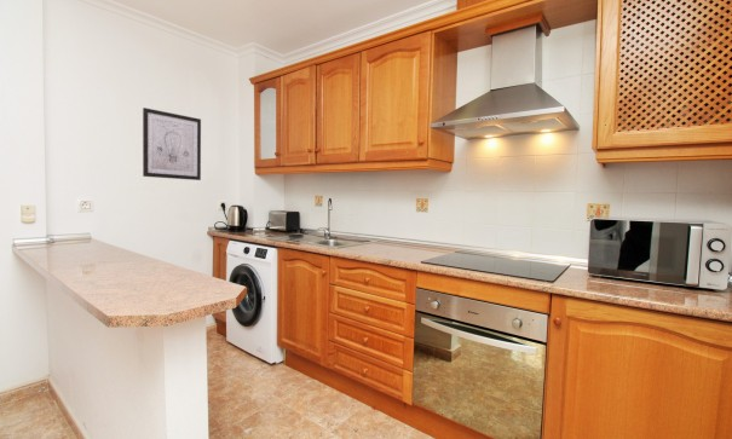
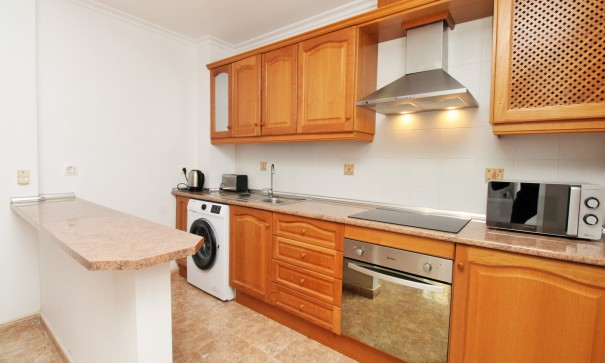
- wall art (173, 145)
